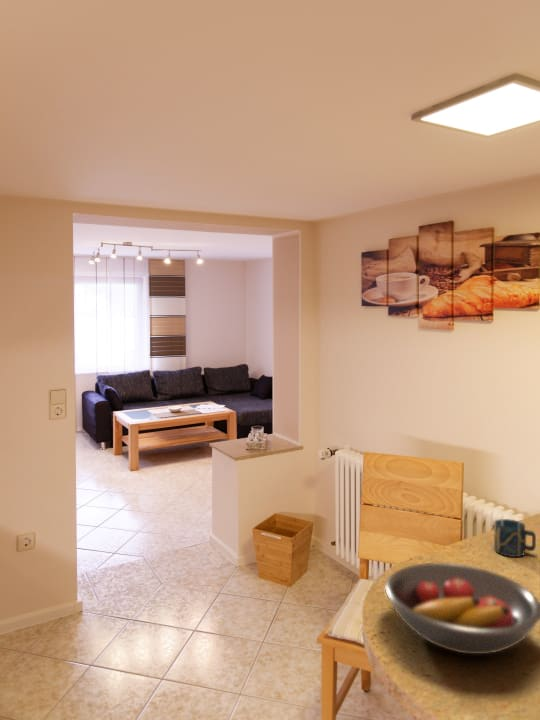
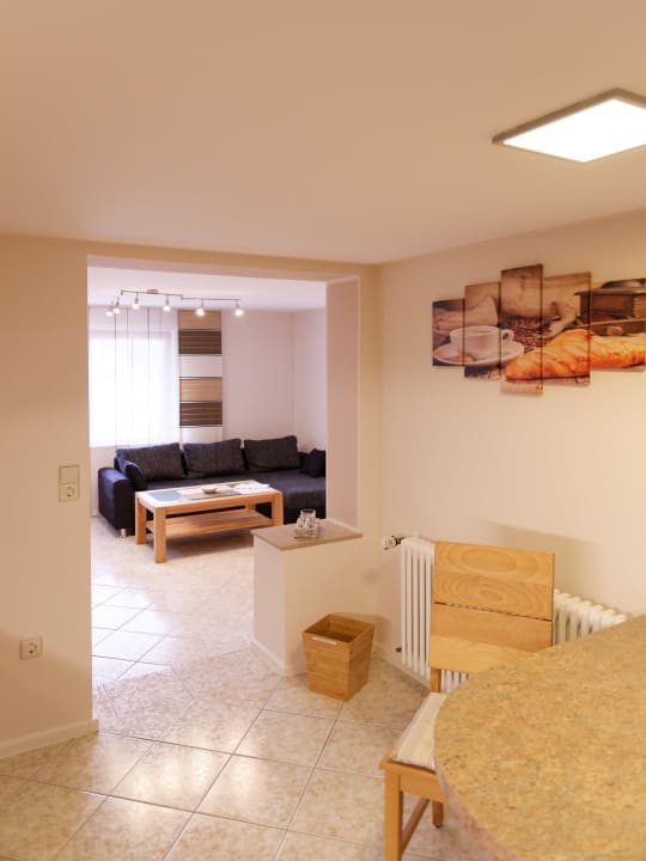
- fruit bowl (459, 607)
- cup (514, 538)
